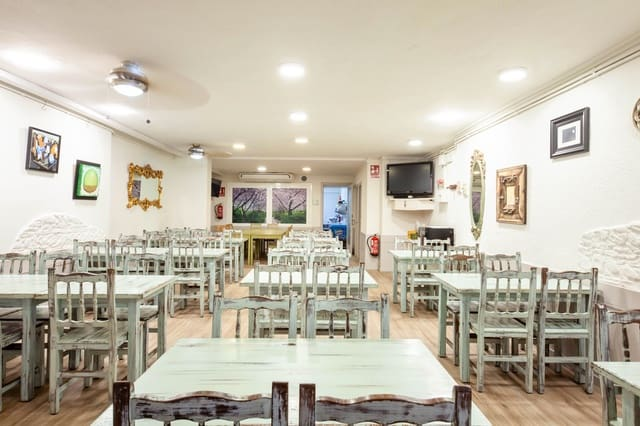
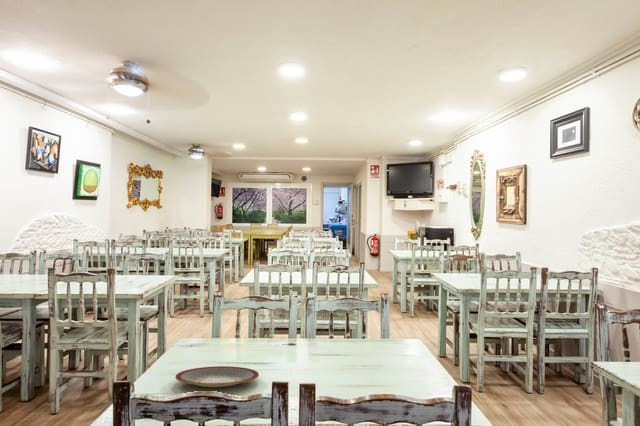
+ plate (217, 378)
